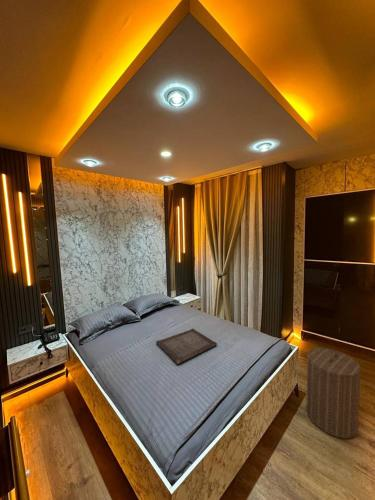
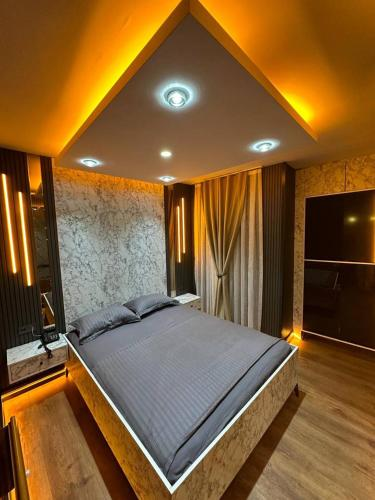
- serving tray (186, 343)
- laundry hamper (331, 384)
